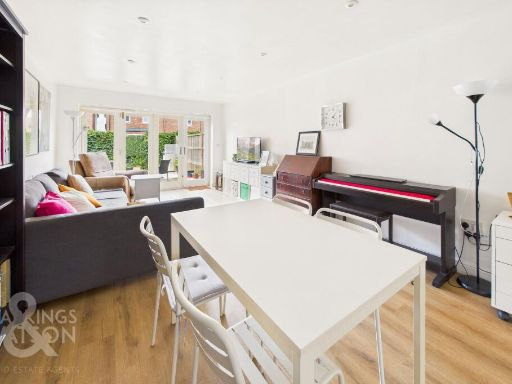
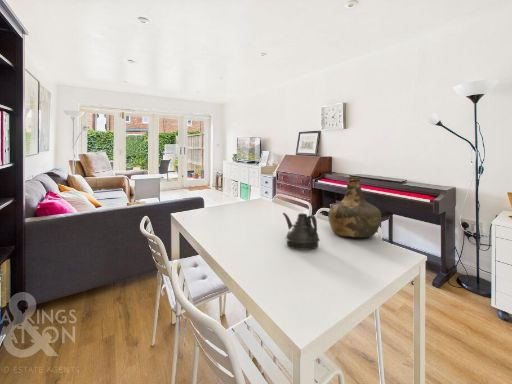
+ bottle (354, 206)
+ teapot (298, 228)
